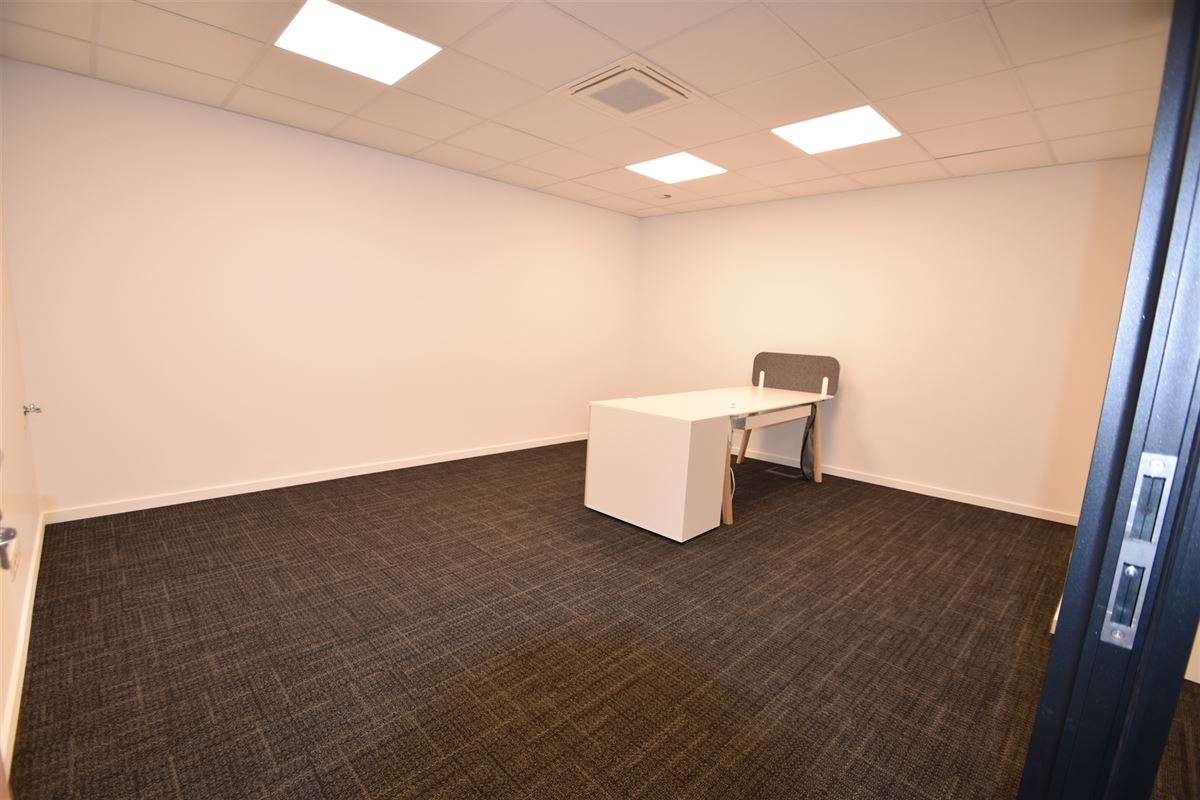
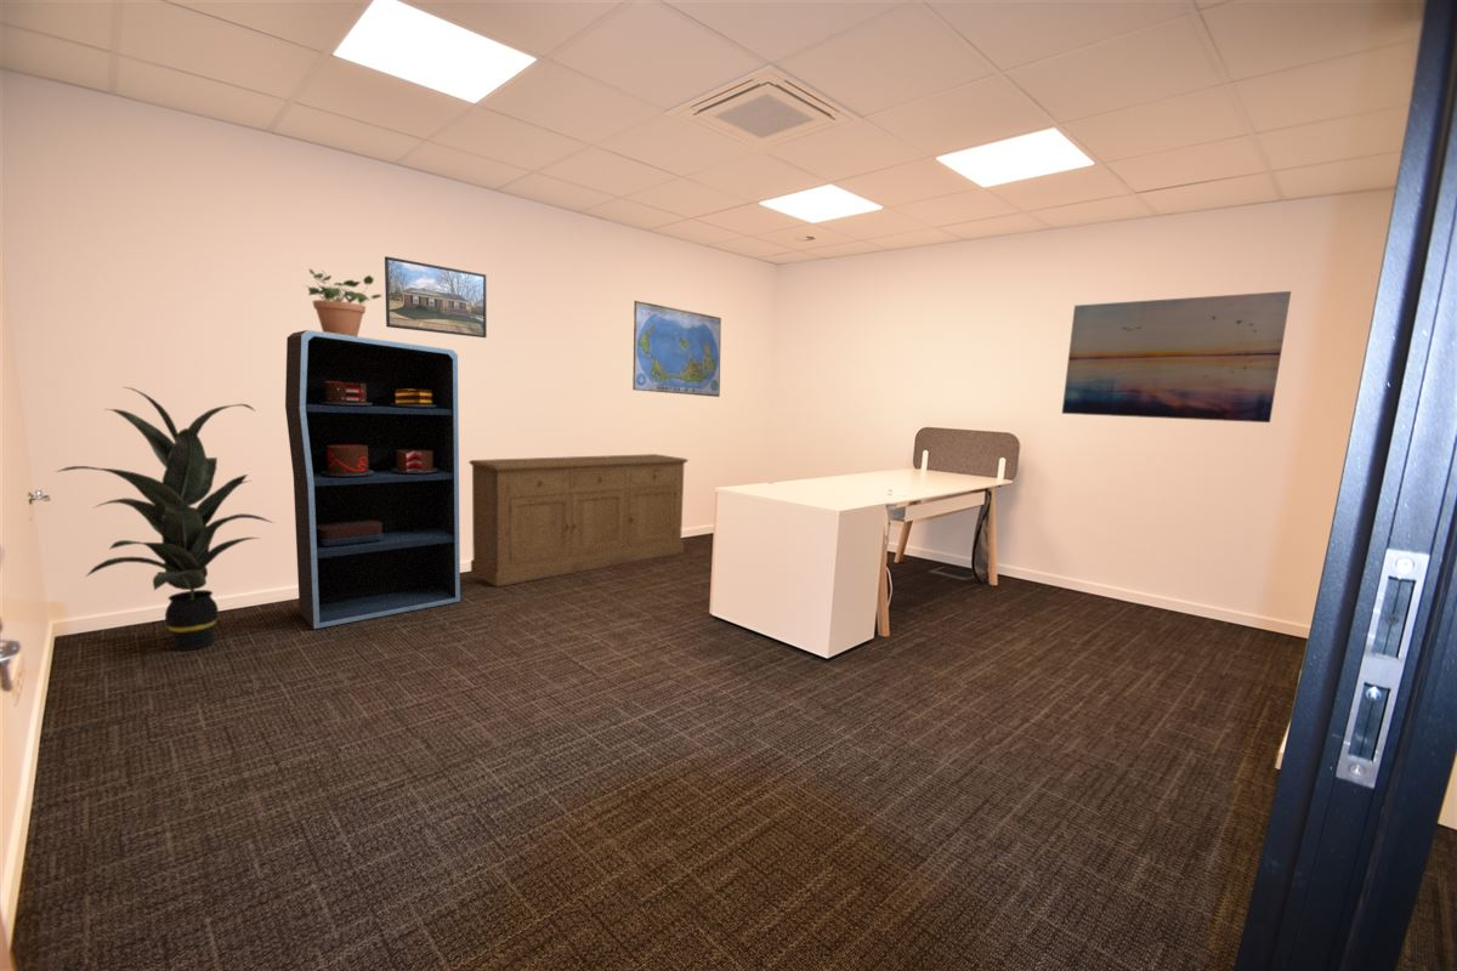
+ sideboard (588, 511)
+ potted plant (345, 306)
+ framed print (438, 299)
+ world map (680, 352)
+ wall art (1163, 358)
+ bookshelf (376, 476)
+ indoor plant (172, 519)
